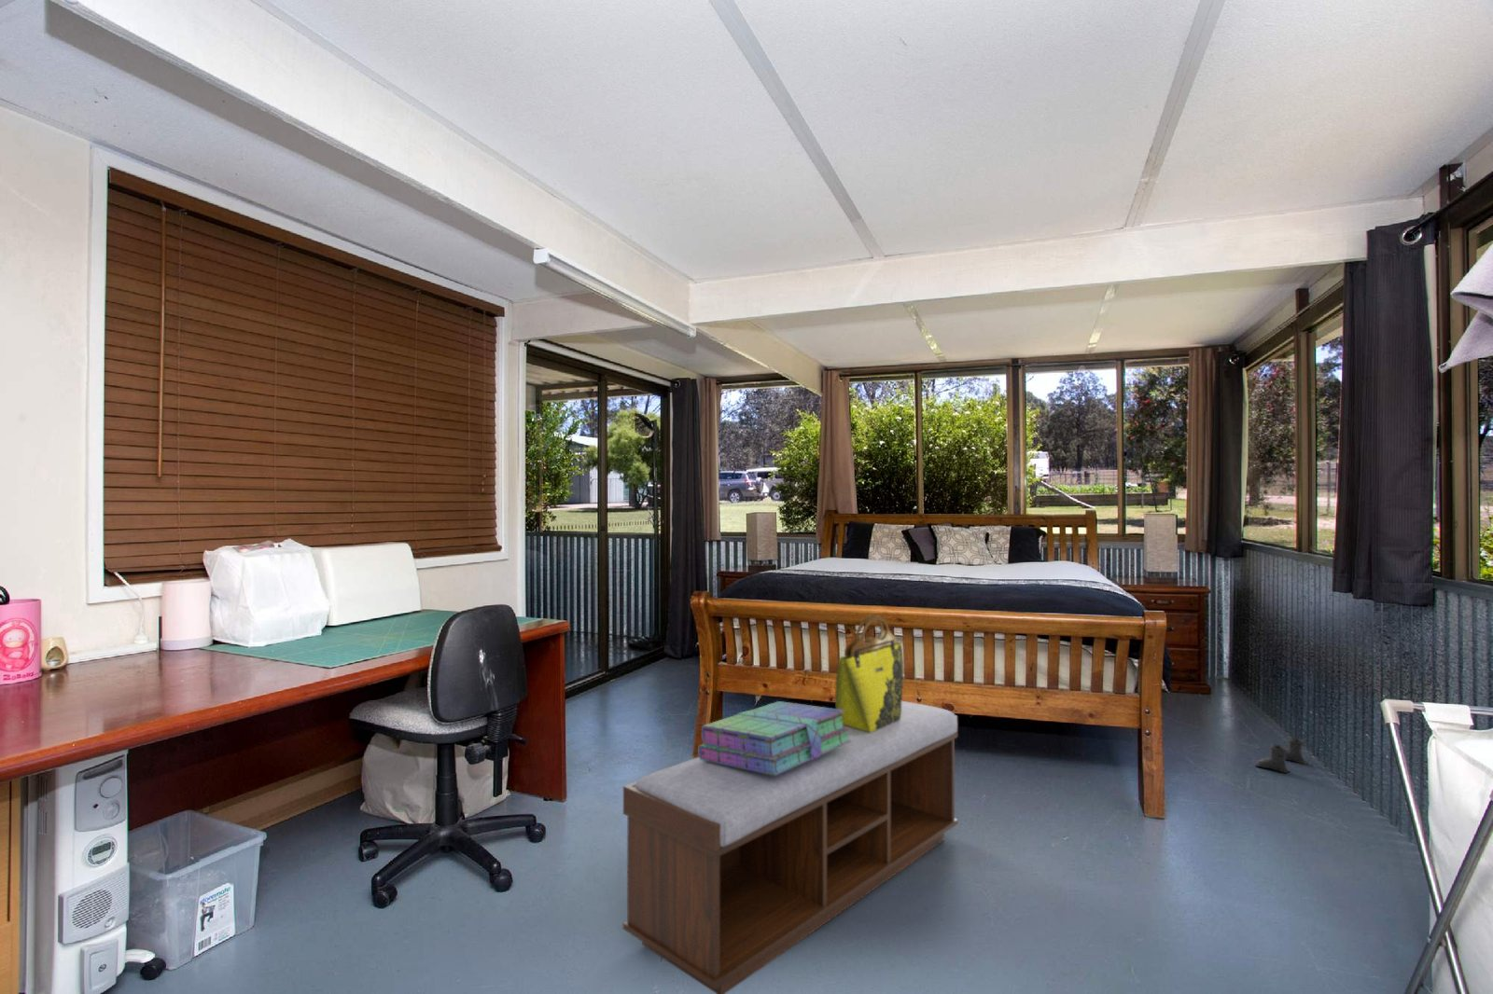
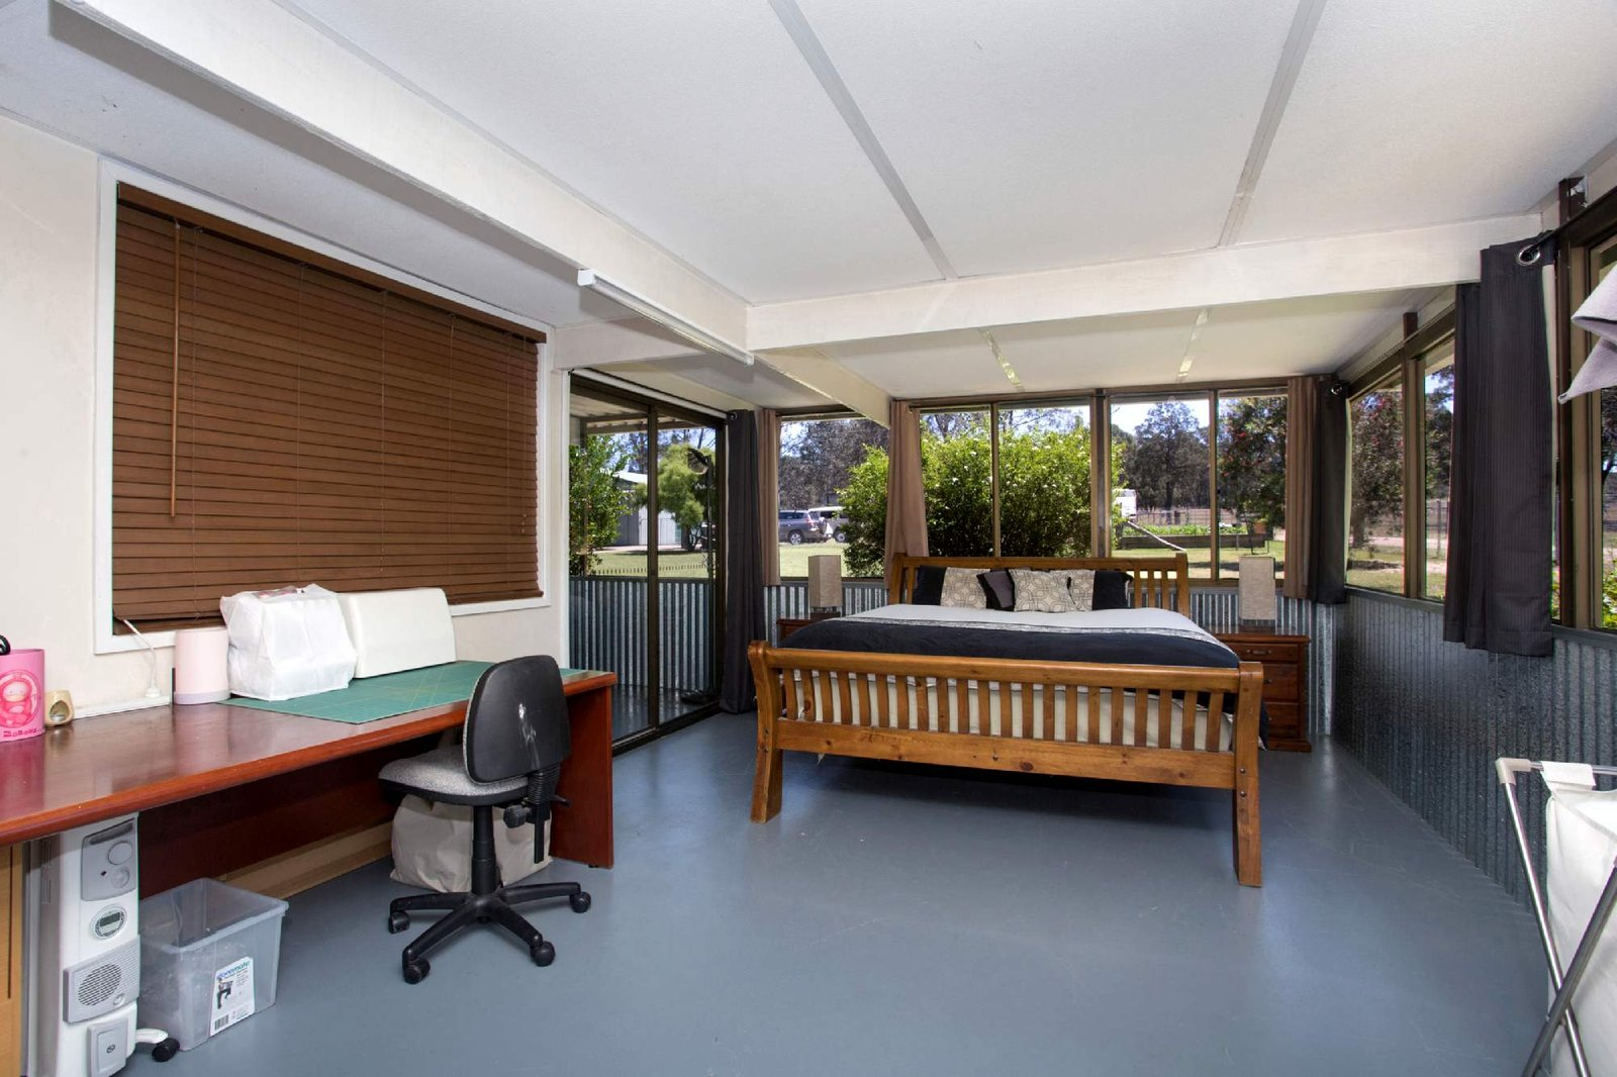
- boots (1281, 751)
- stack of books (776, 737)
- bench (816, 811)
- tote bag (868, 668)
